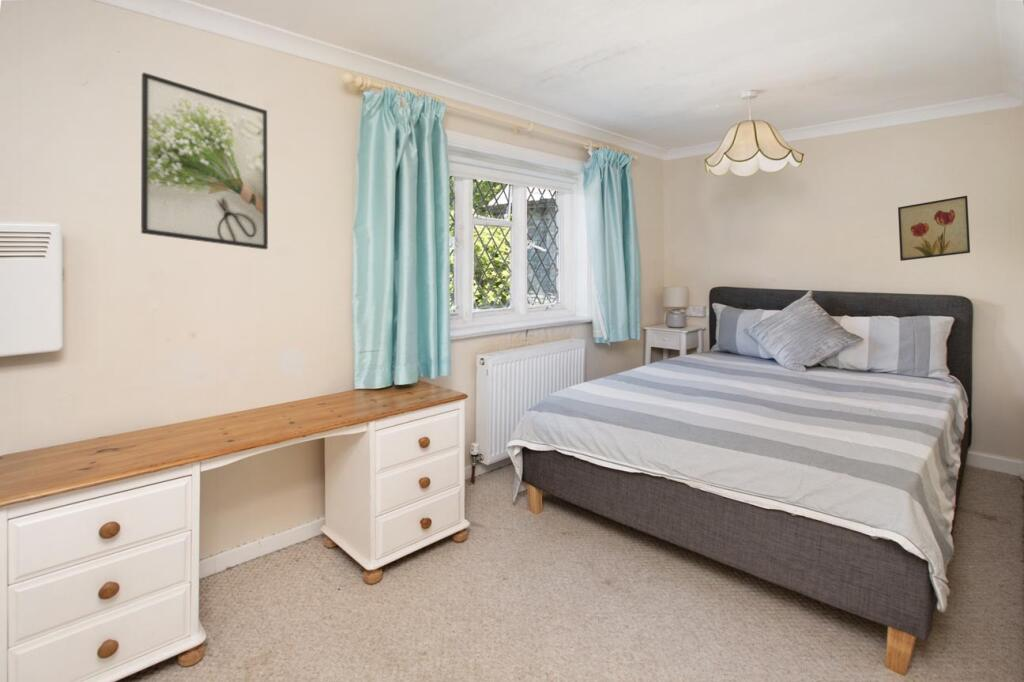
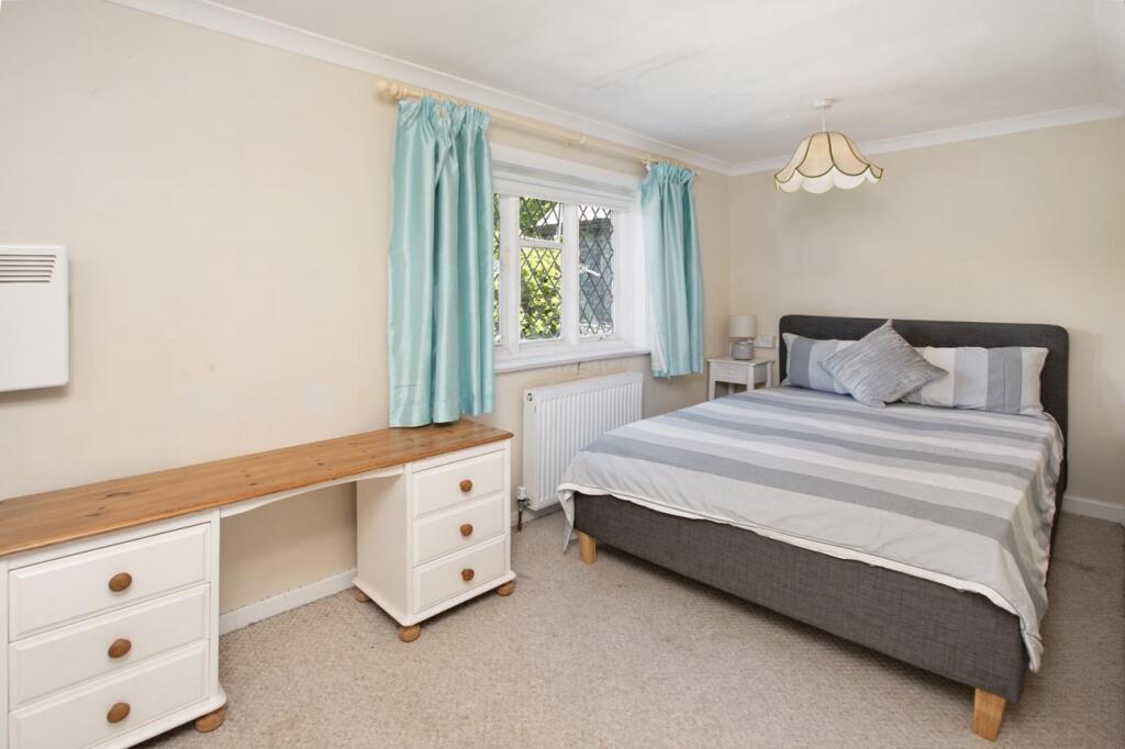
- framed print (209, 167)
- wall art (933, 229)
